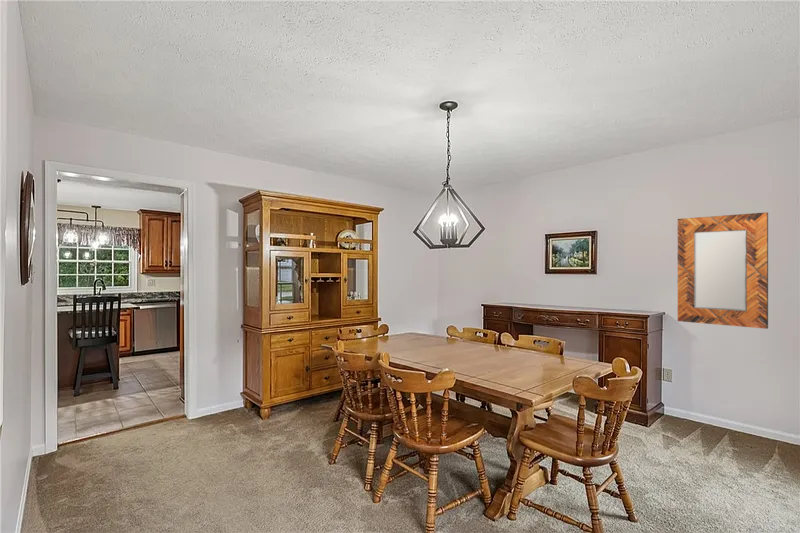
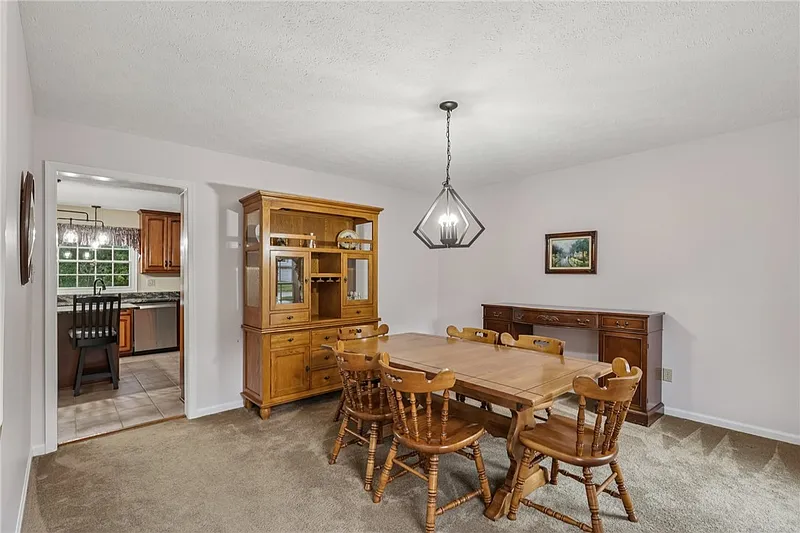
- home mirror (720, 270)
